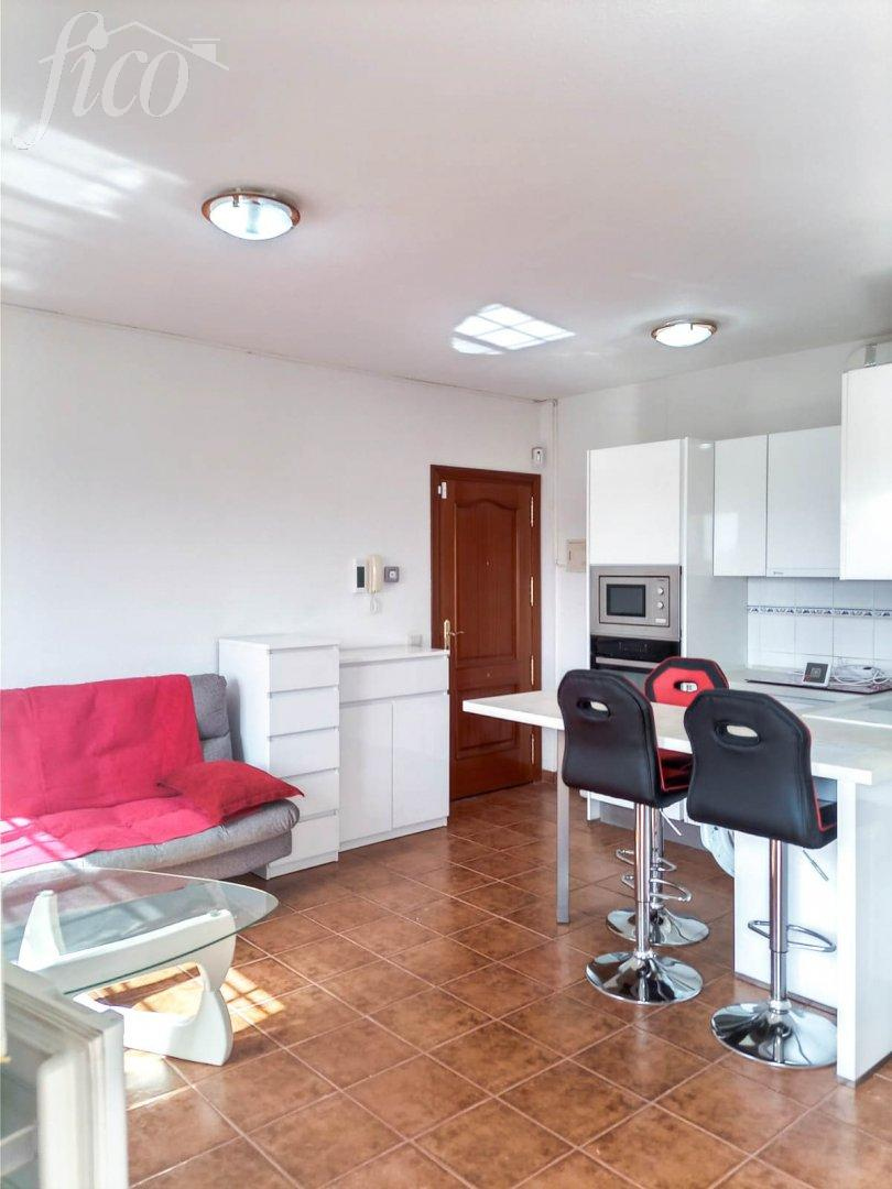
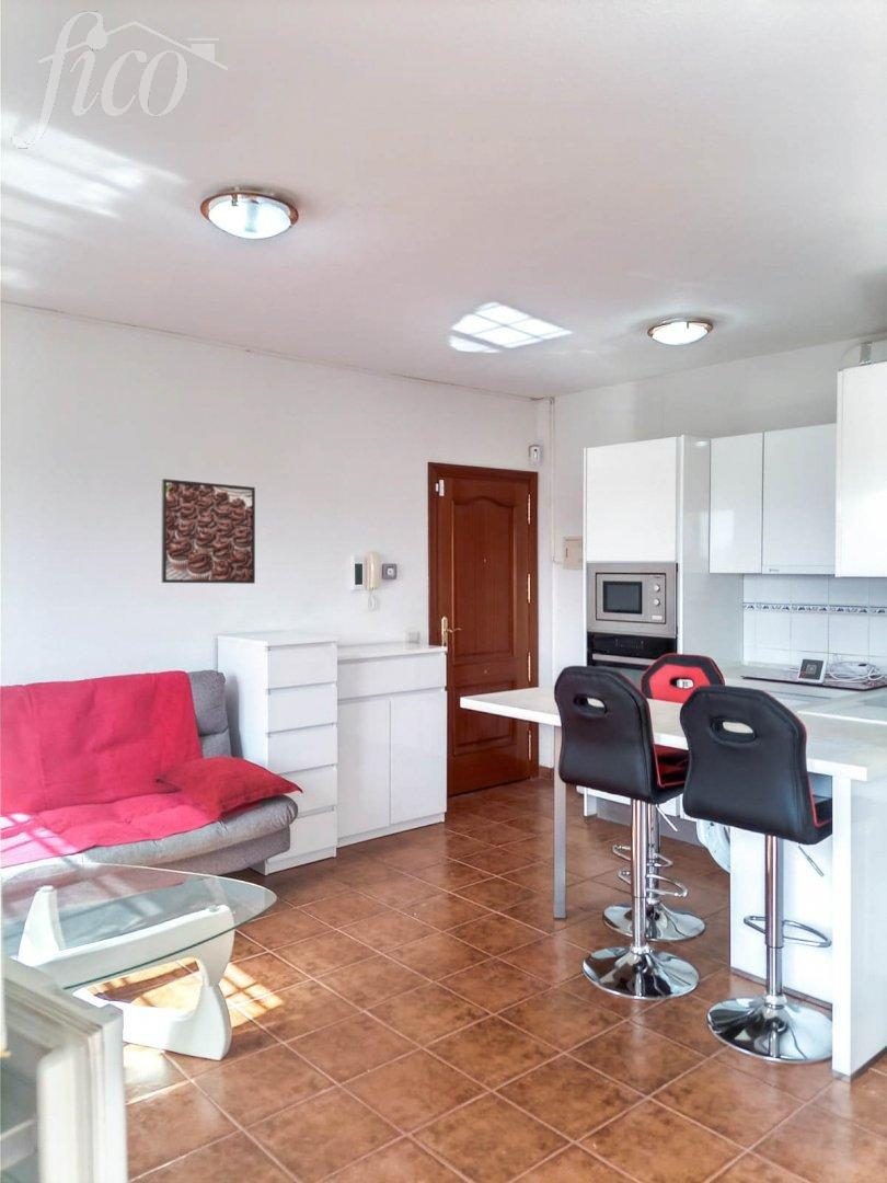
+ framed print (209, 532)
